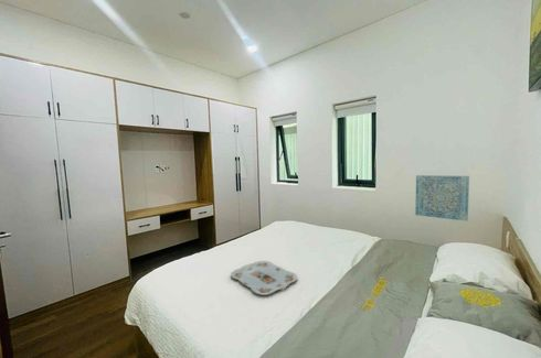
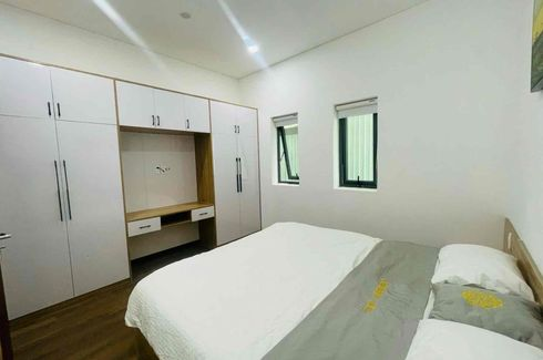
- wall art (441, 196)
- serving tray (263, 275)
